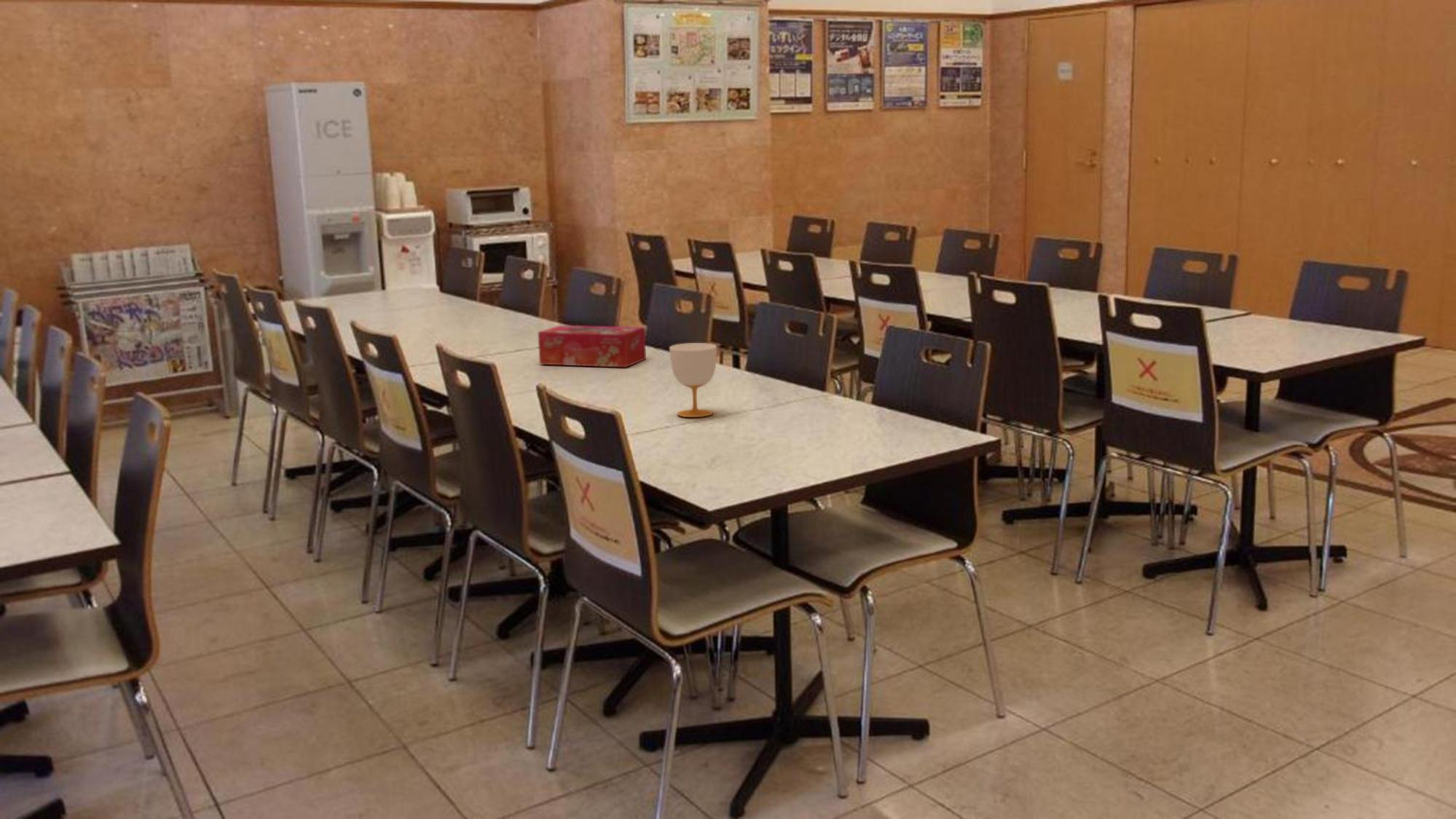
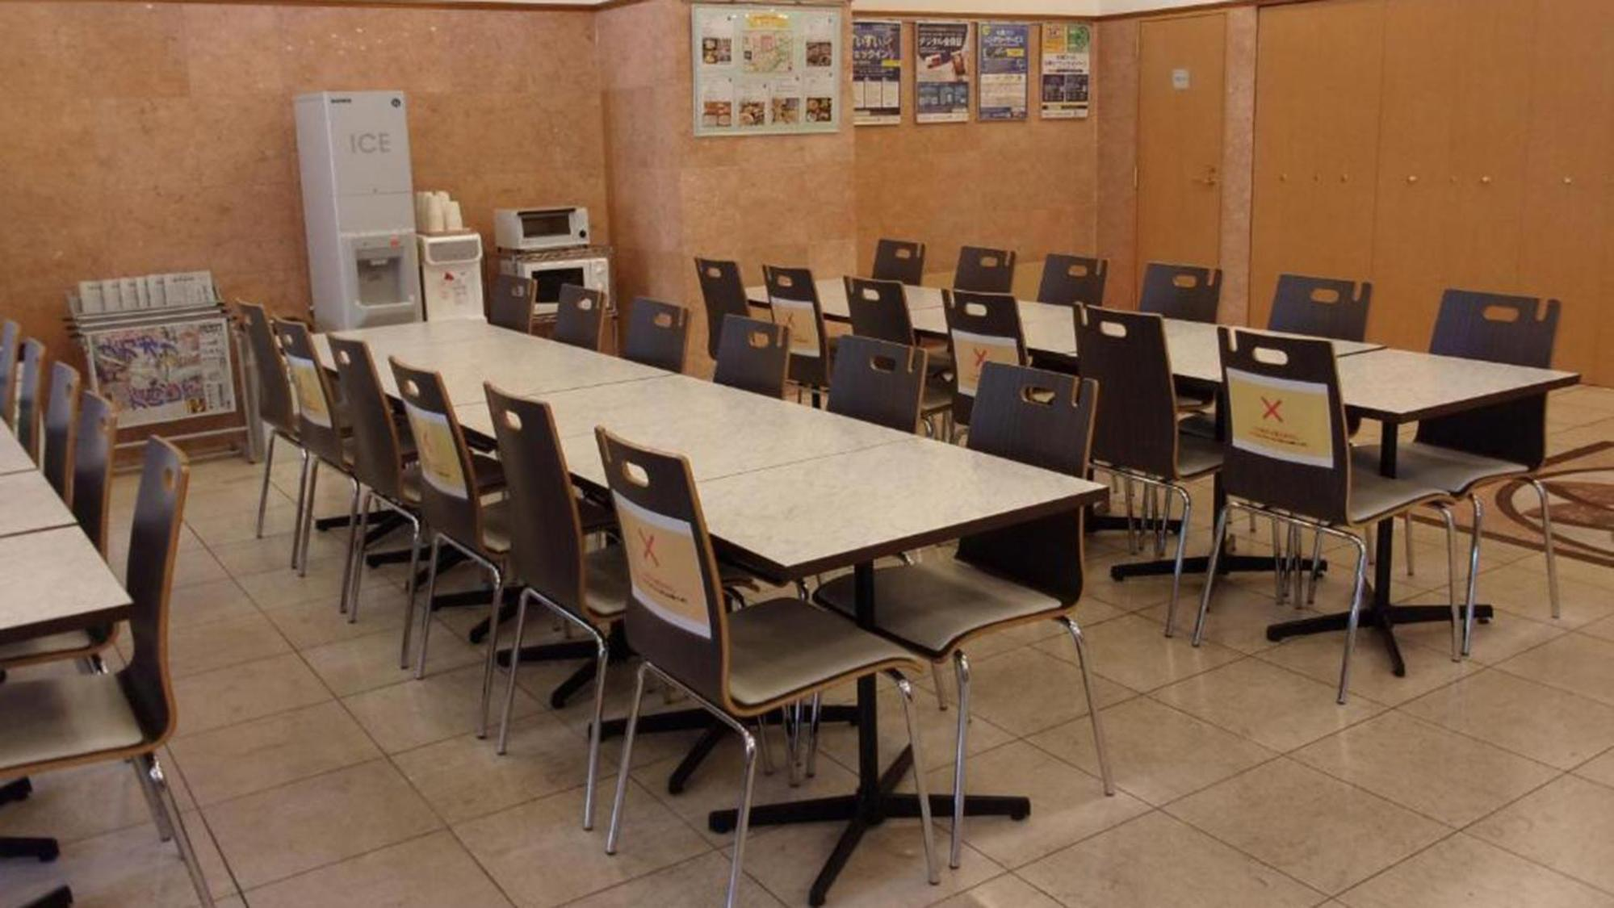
- cup (694, 380)
- tissue box (592, 345)
